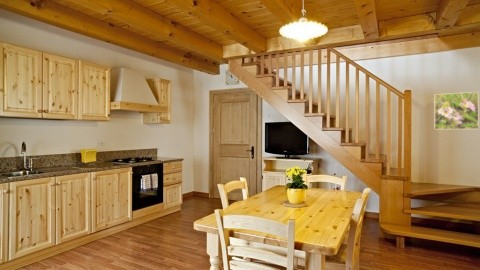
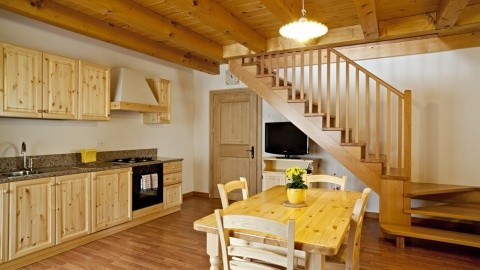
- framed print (455, 111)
